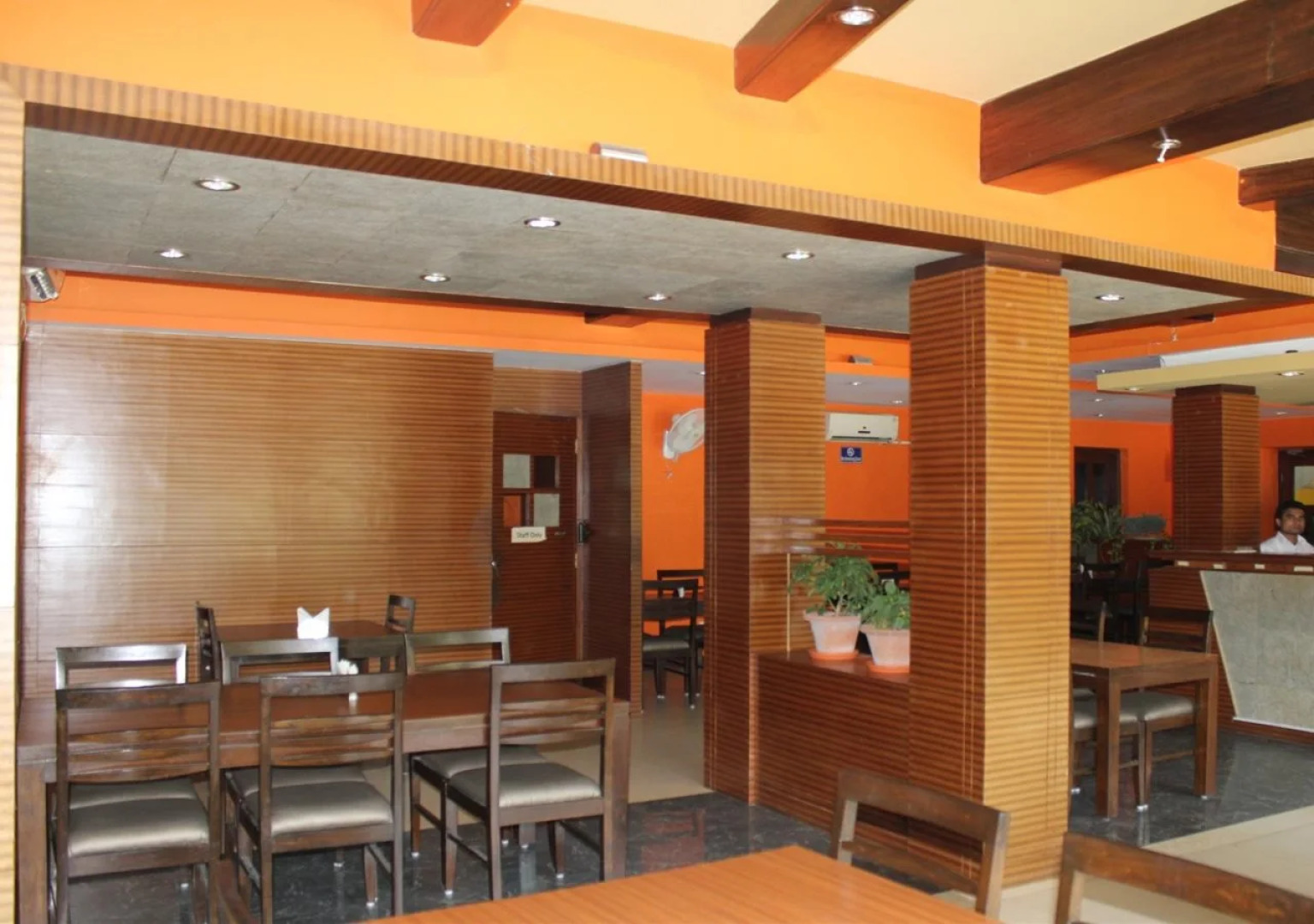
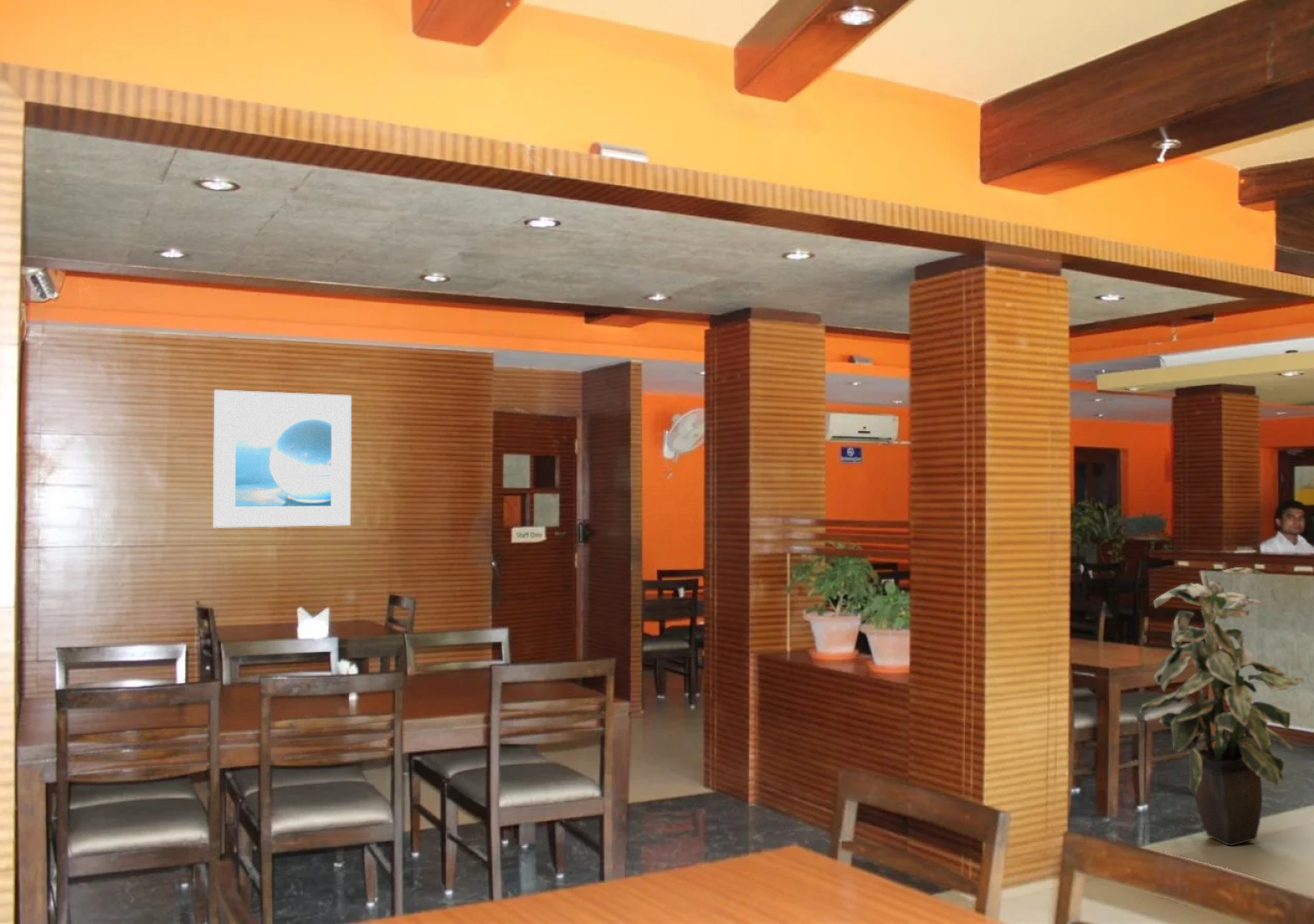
+ indoor plant (1228, 705)
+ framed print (284, 459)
